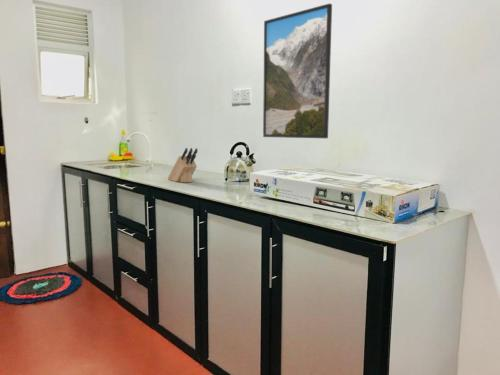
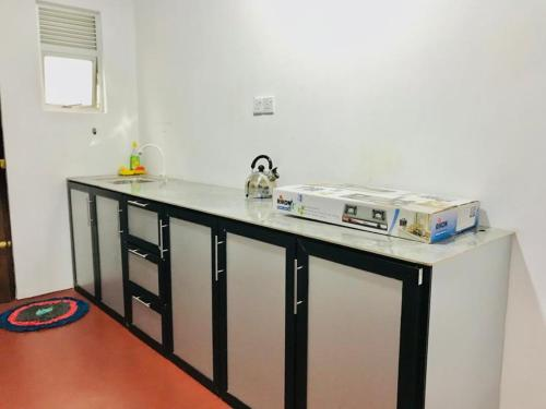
- knife block (183, 164)
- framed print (294, 76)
